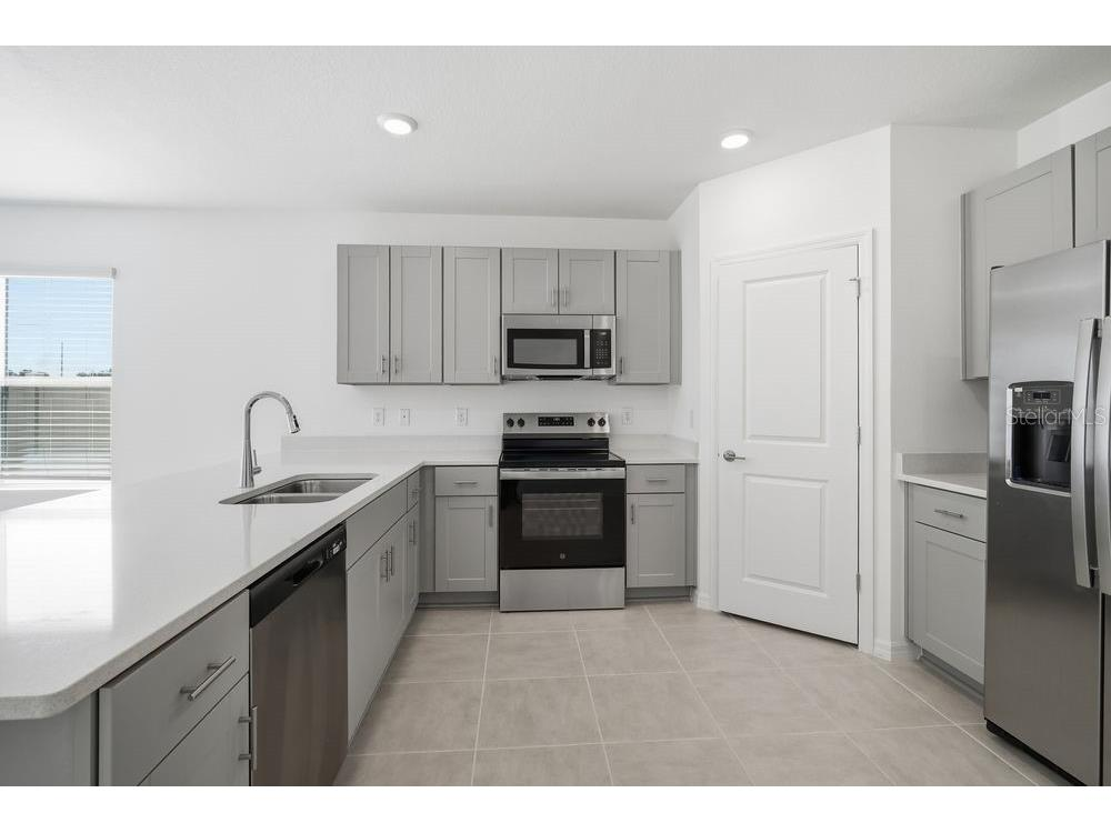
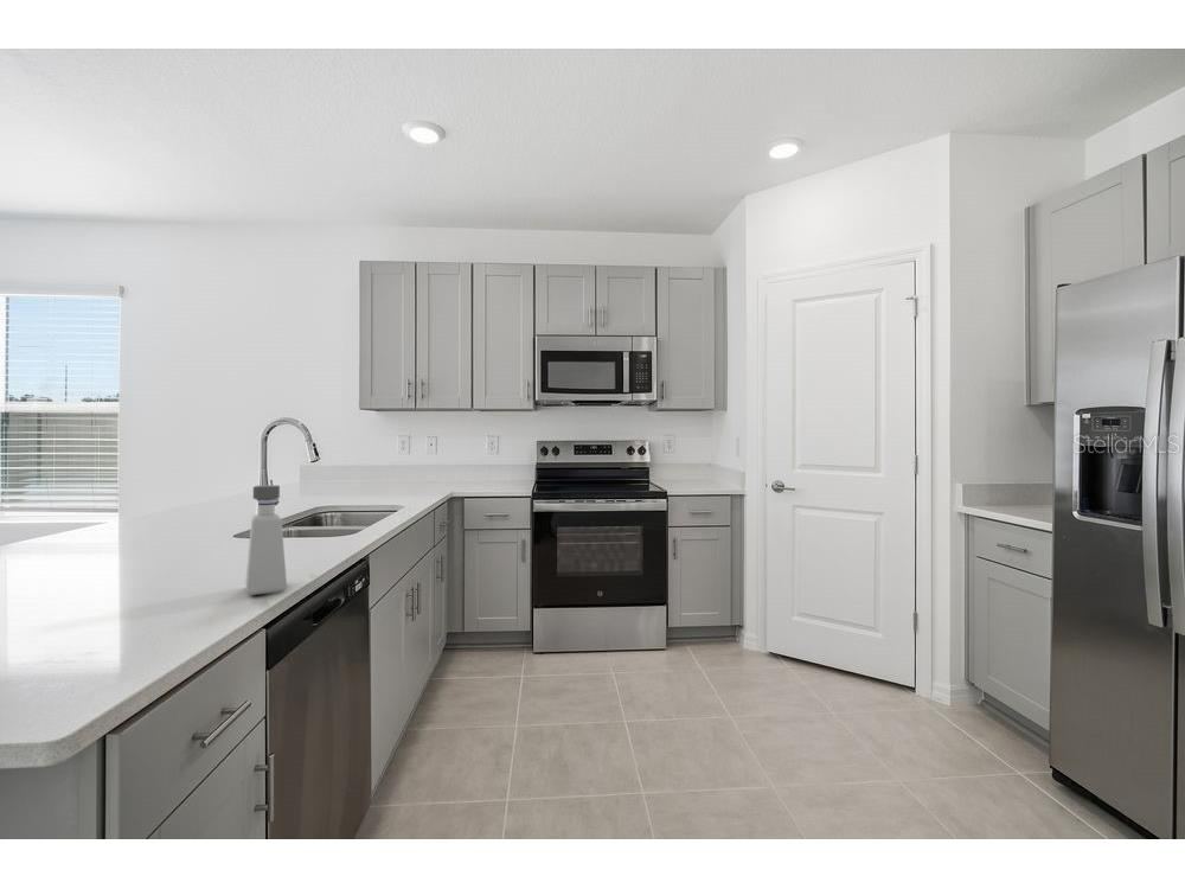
+ soap dispenser (265, 537)
